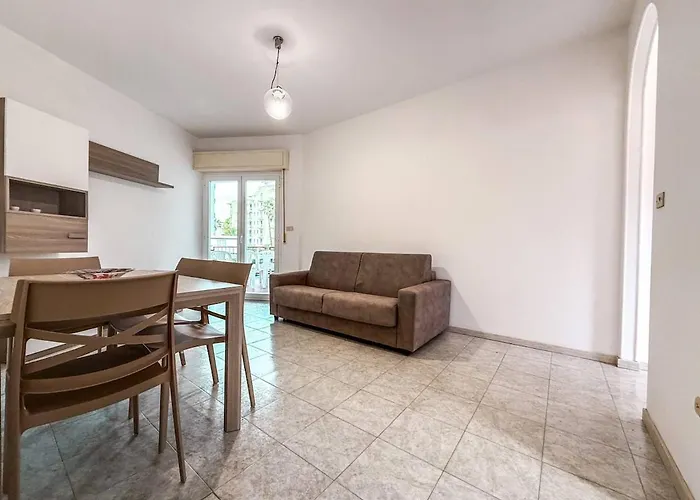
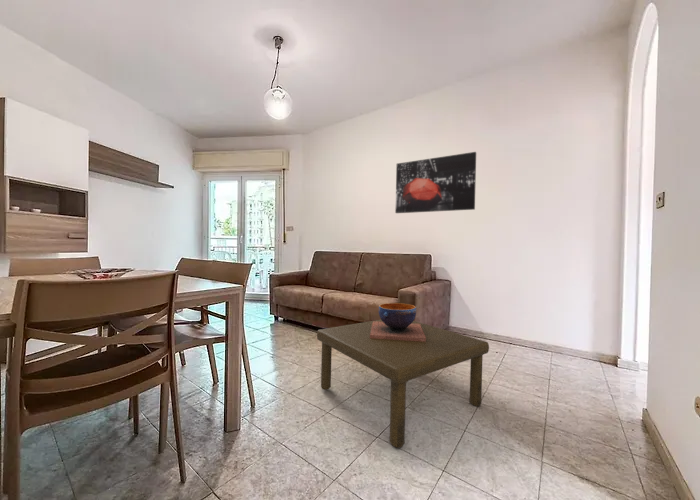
+ decorative bowl (397, 318)
+ wall art (432, 184)
+ coffee table (398, 366)
